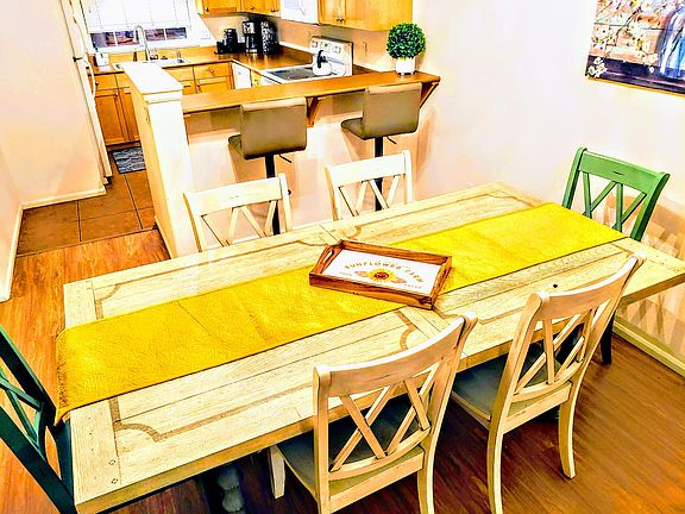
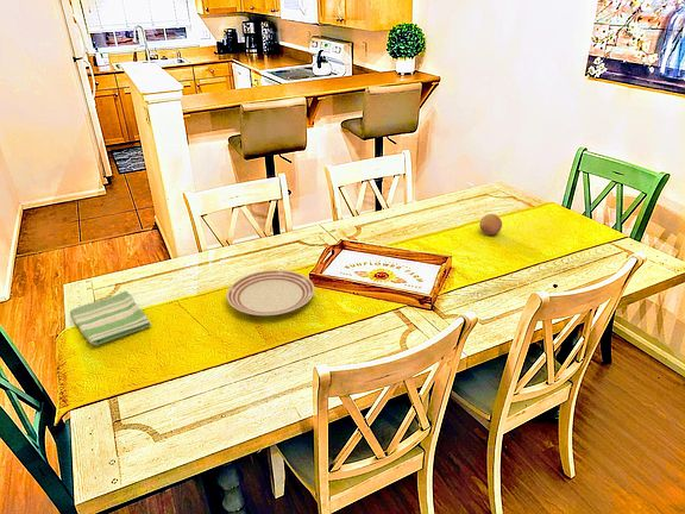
+ fruit (491, 224)
+ dish towel (109, 316)
+ dinner plate (271, 294)
